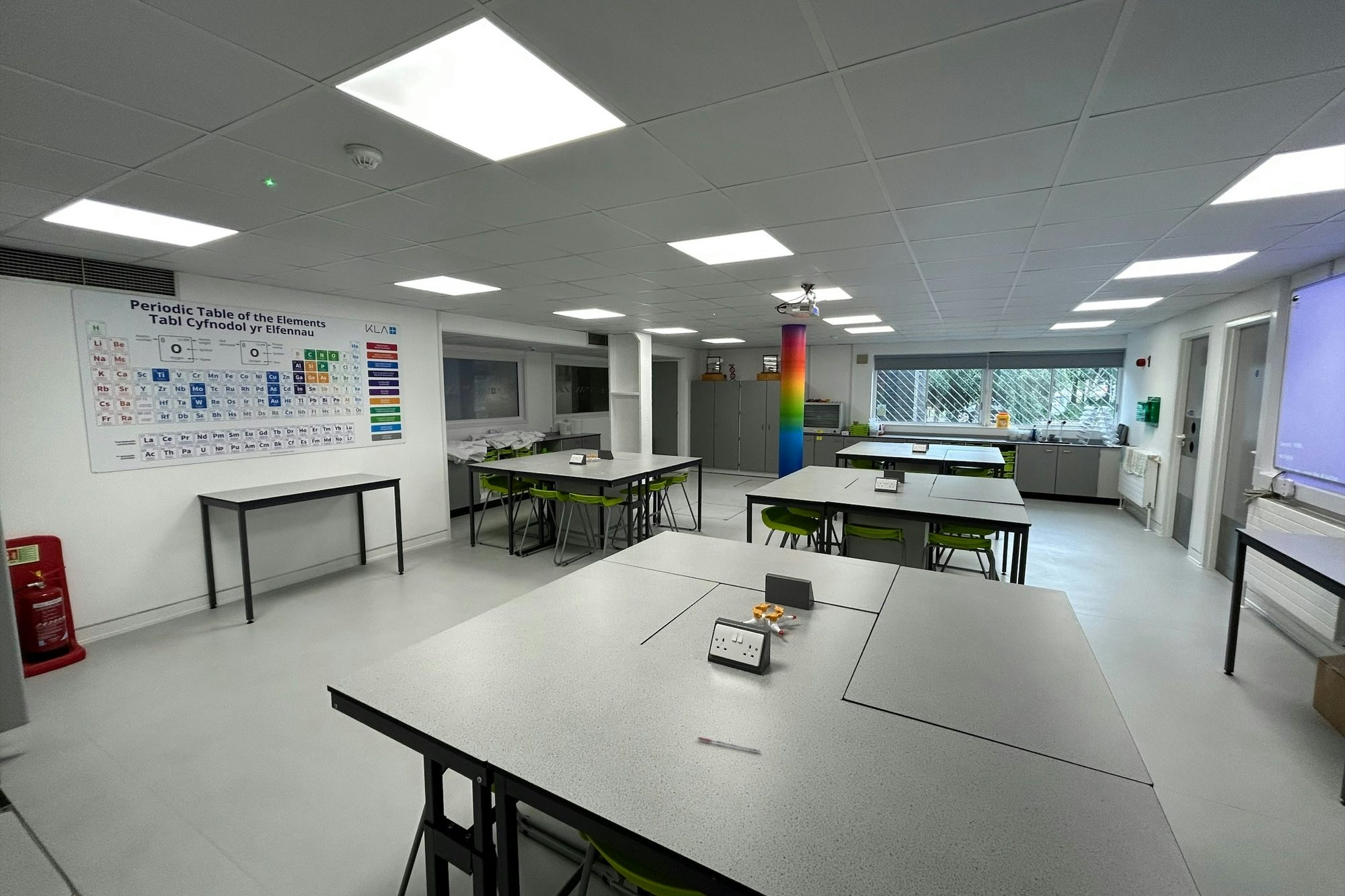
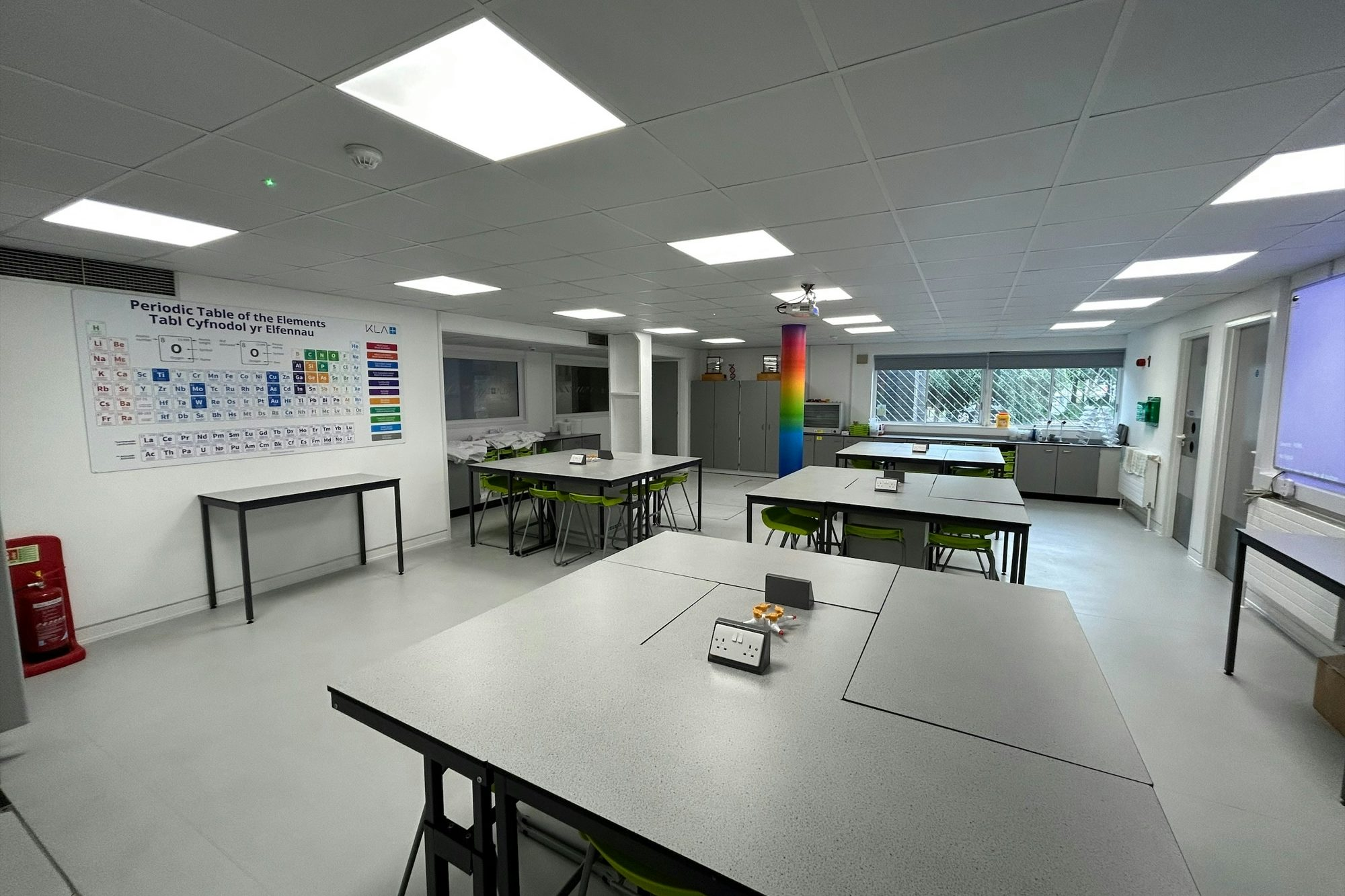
- pen (728, 744)
